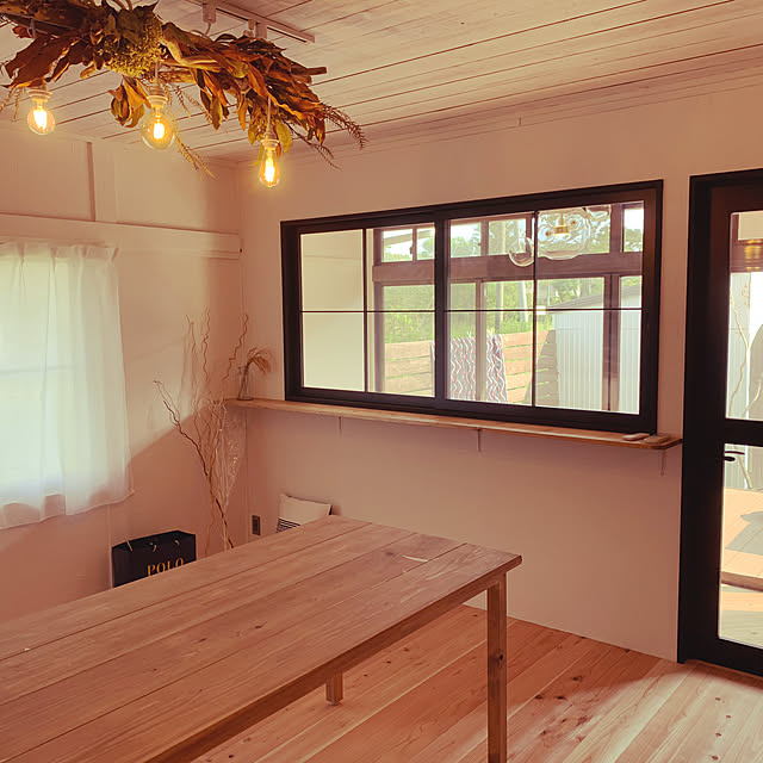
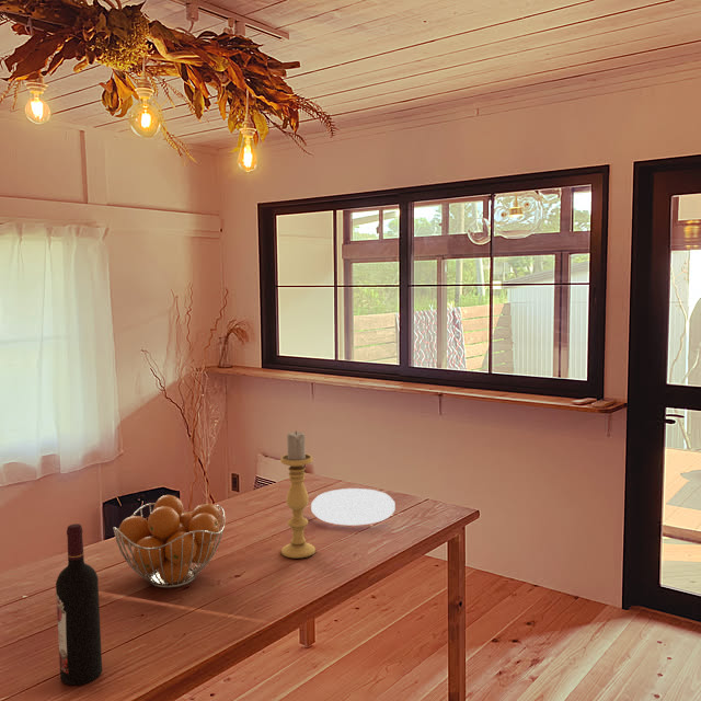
+ wine bottle (78, 600)
+ plate (353, 505)
+ candle holder (297, 491)
+ fruit basket (171, 540)
